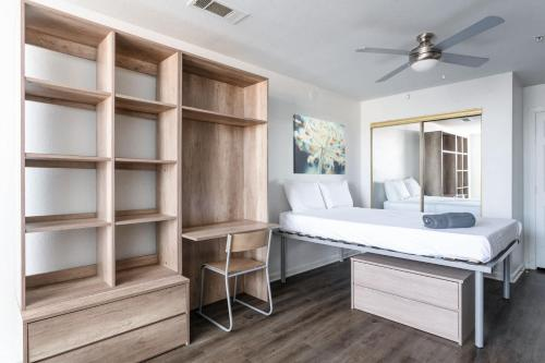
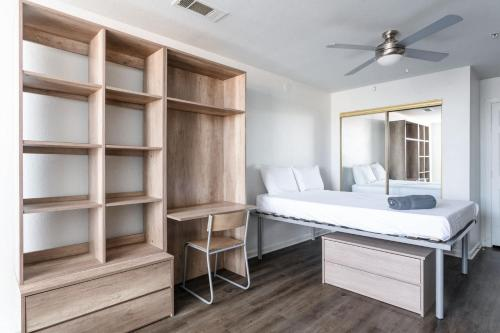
- wall art (320, 147)
